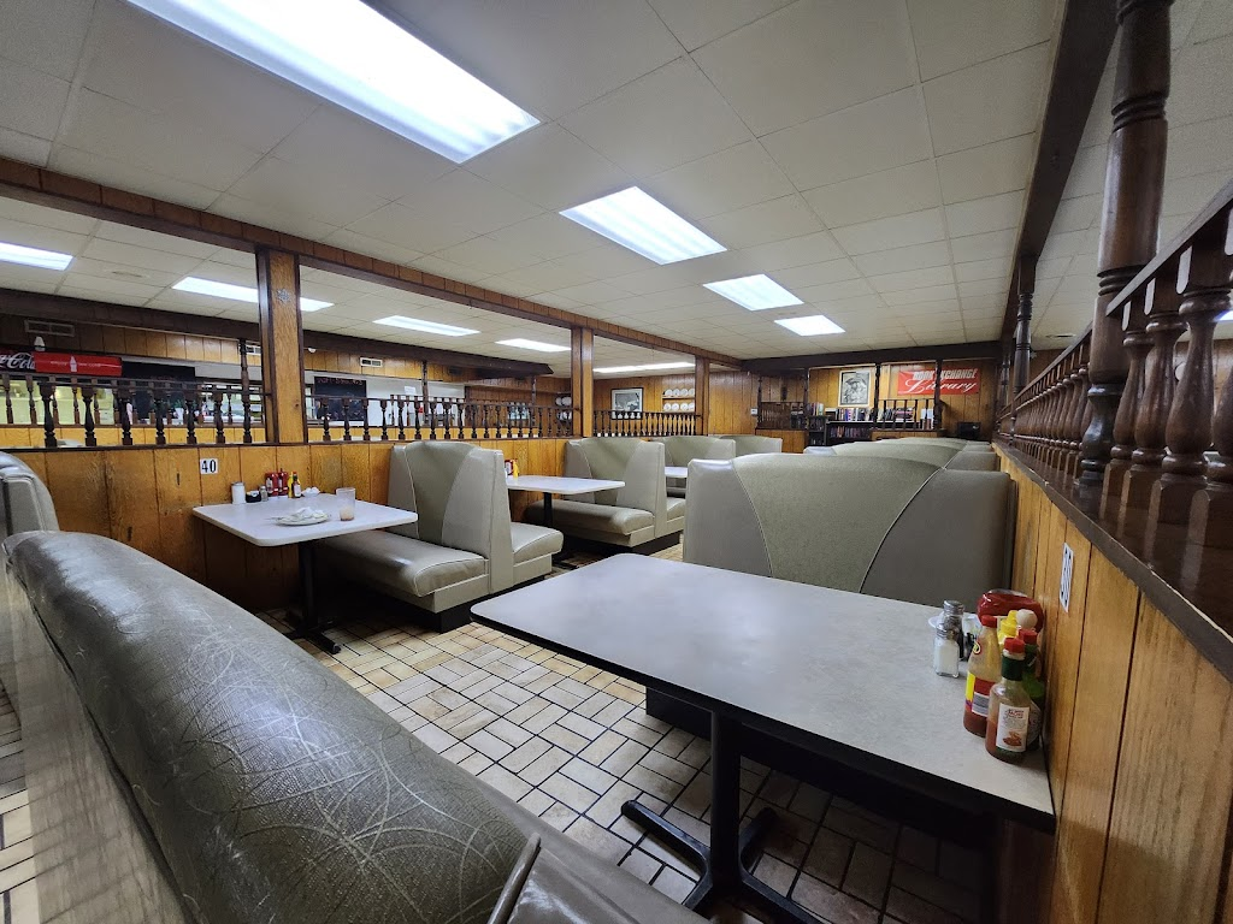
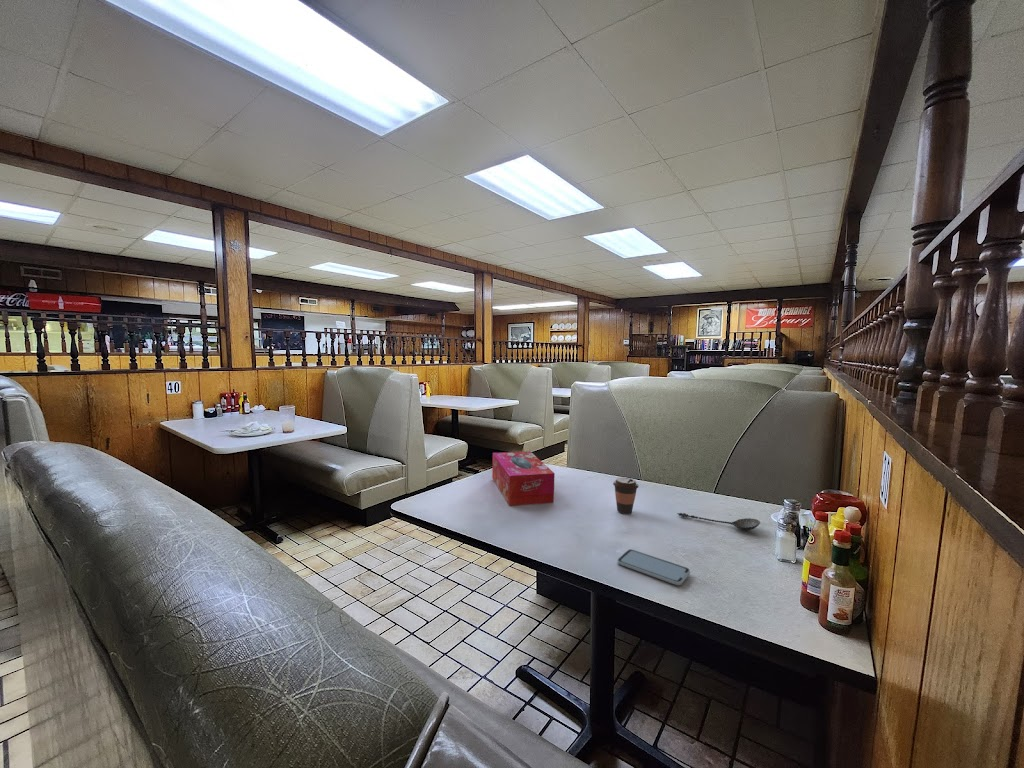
+ tissue box (520, 475)
+ smartphone (652, 565)
+ spoon (715, 520)
+ coffee cup (625, 495)
